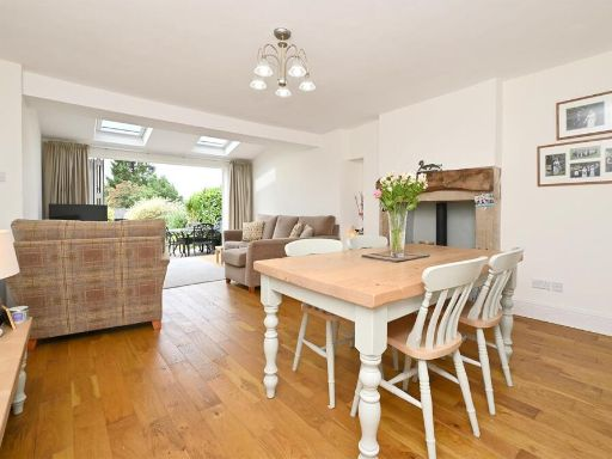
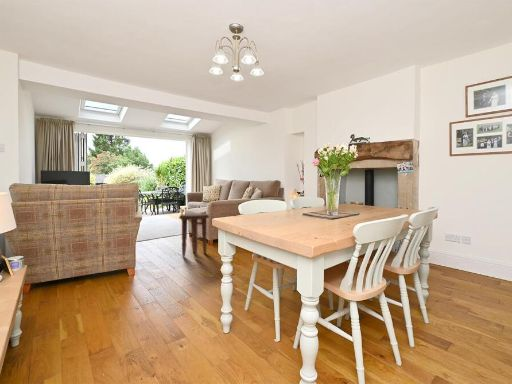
+ side table (194, 235)
